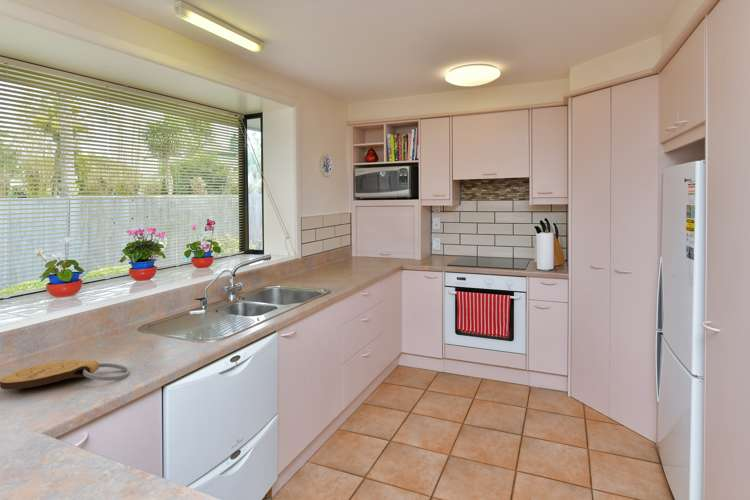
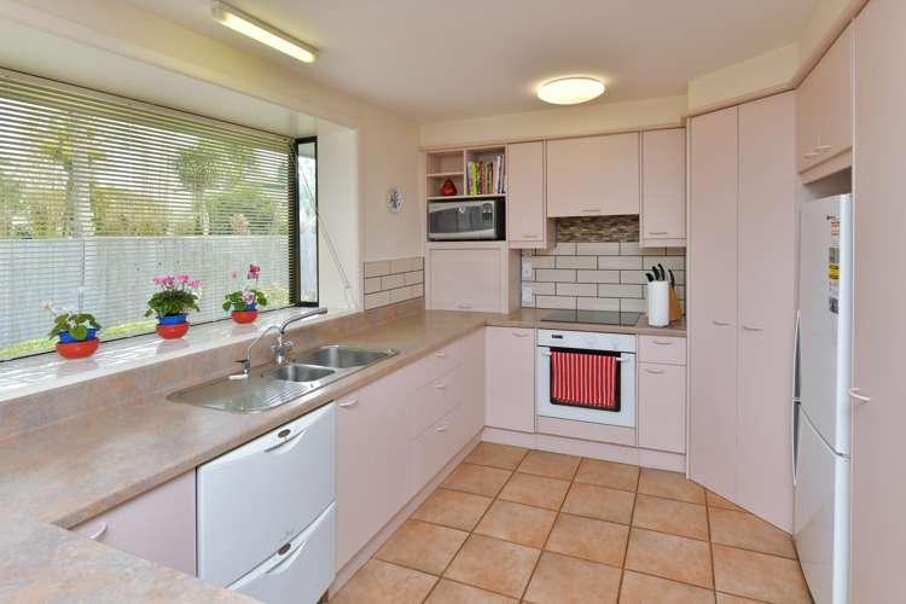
- key chain (70, 370)
